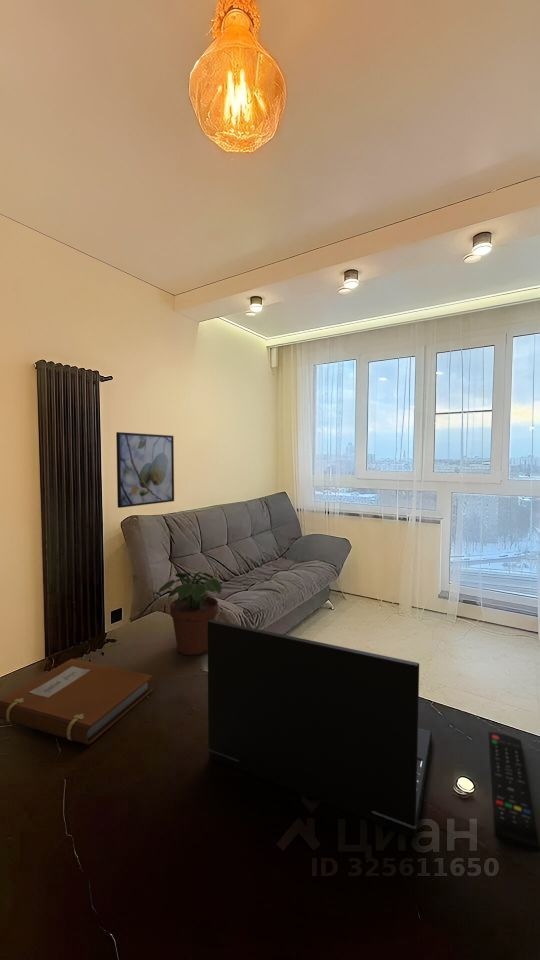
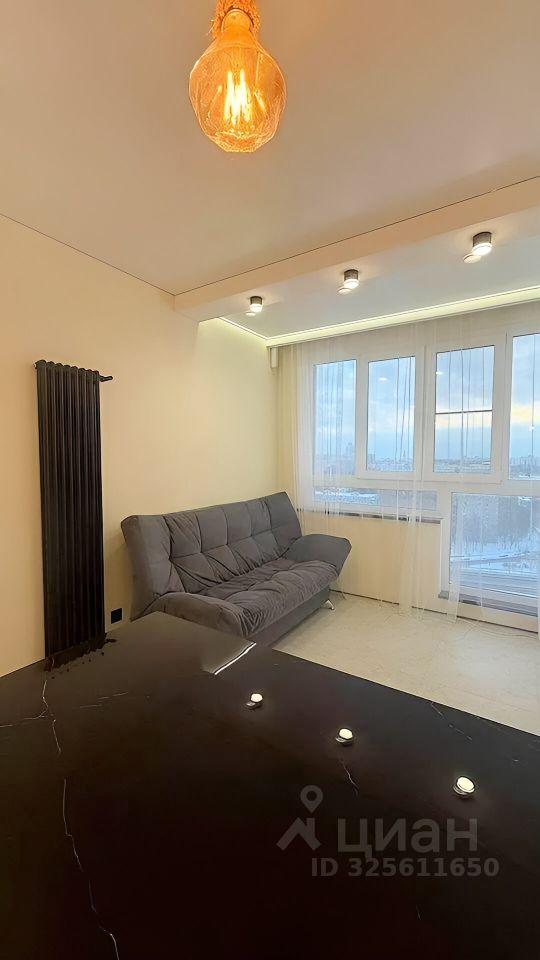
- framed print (147, 469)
- remote control (509, 782)
- notebook (75, 696)
- potted plant (192, 611)
- laptop (324, 682)
